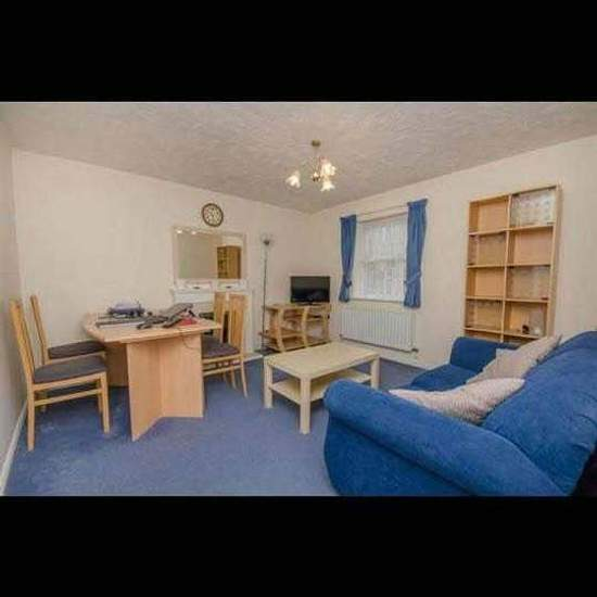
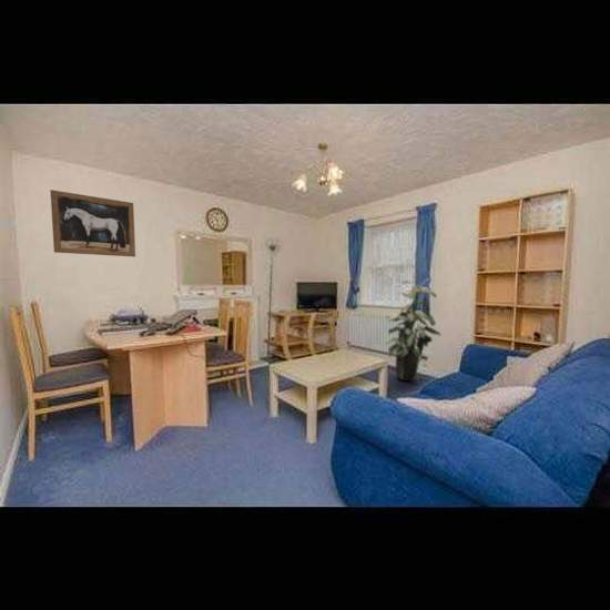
+ wall art (95, 225)
+ indoor plant (408, 329)
